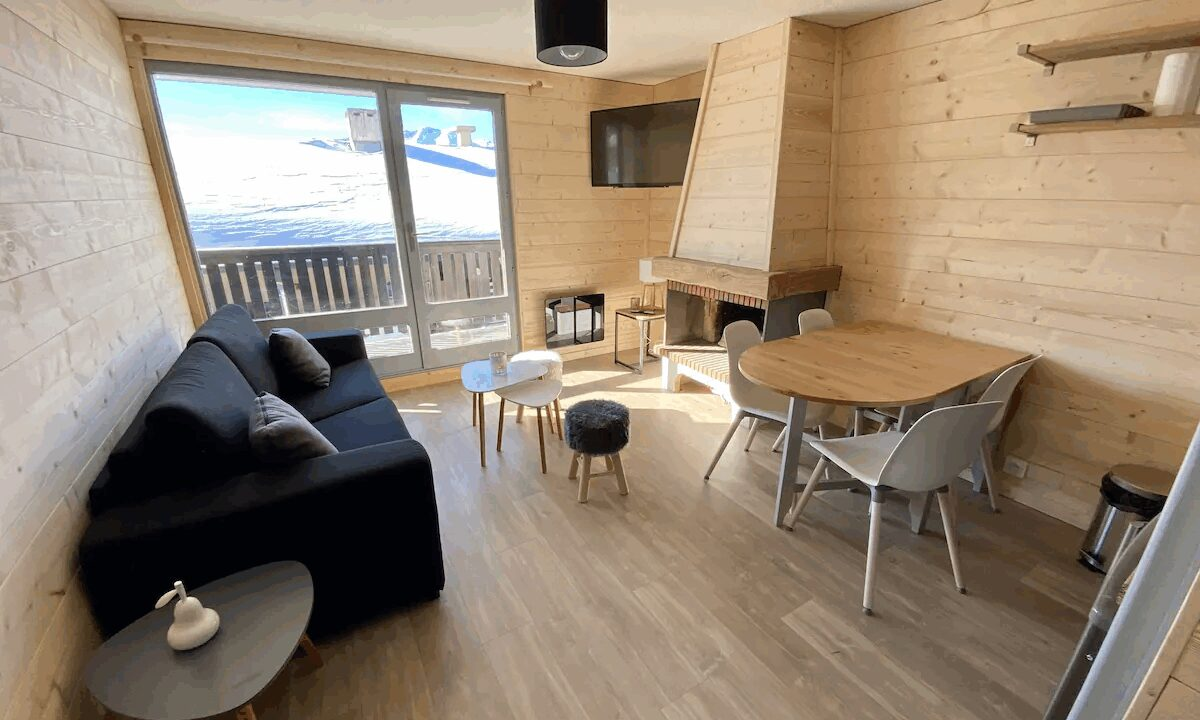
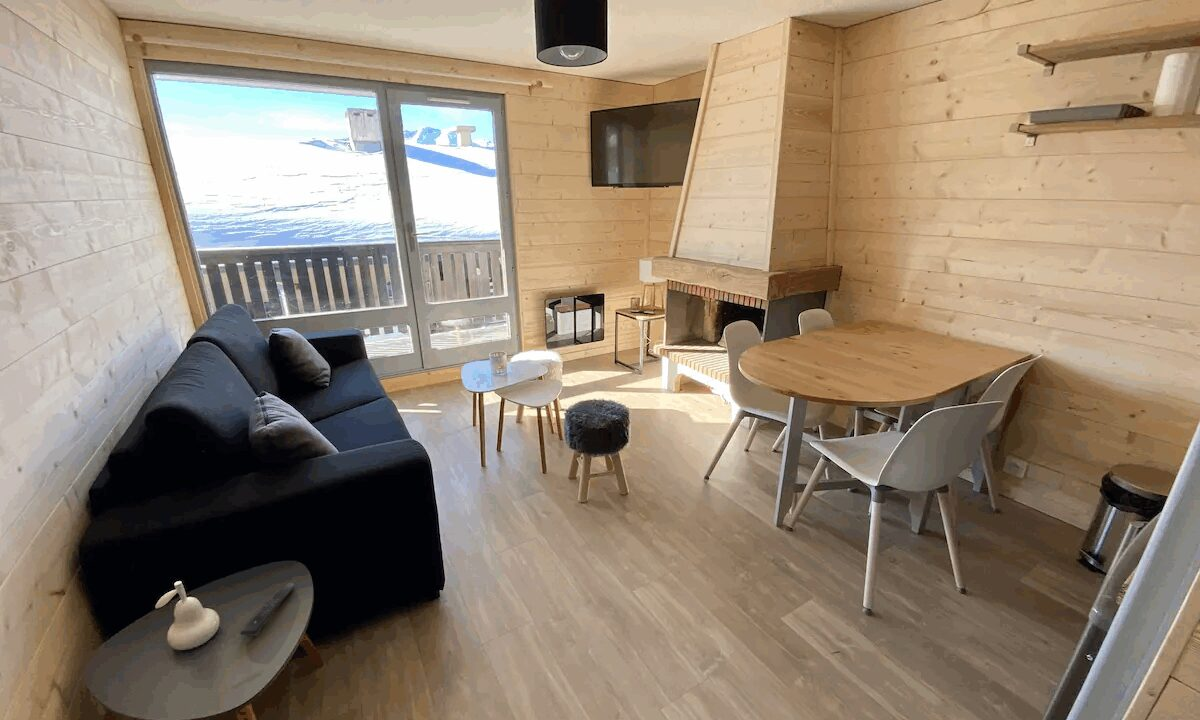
+ remote control (270, 607)
